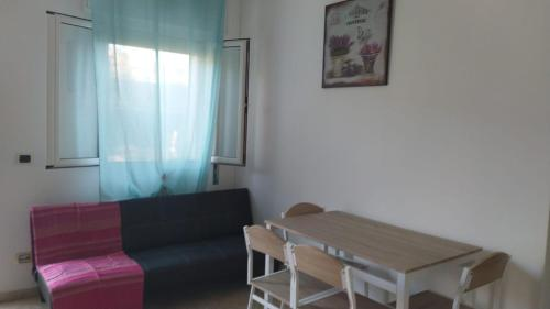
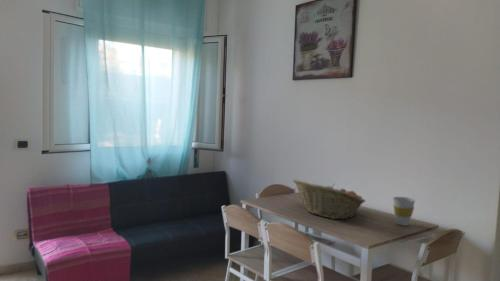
+ cup (403, 211)
+ fruit basket (327, 196)
